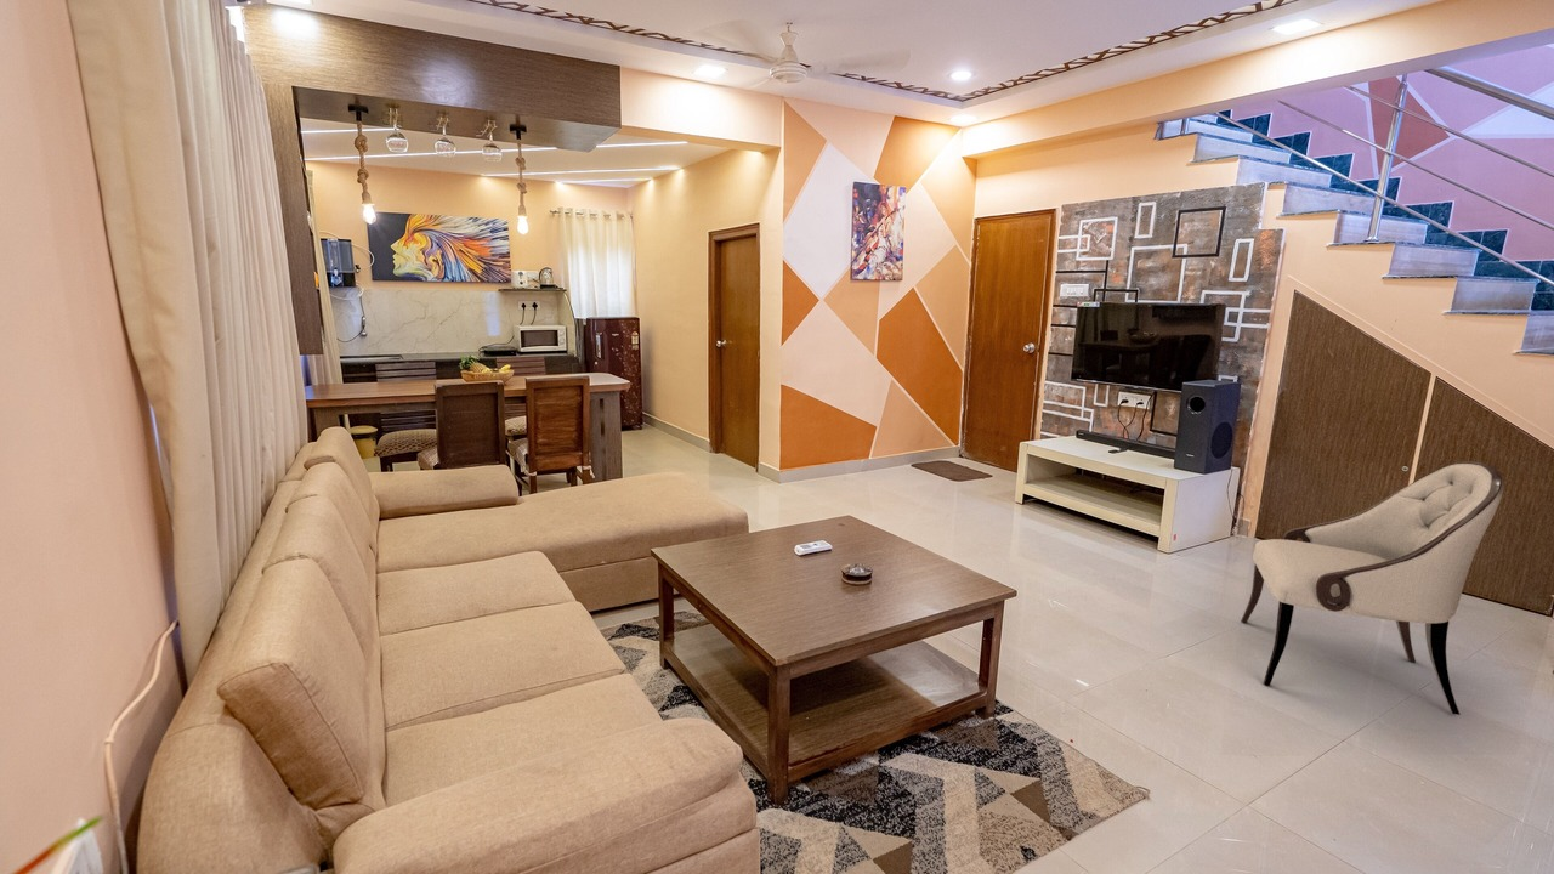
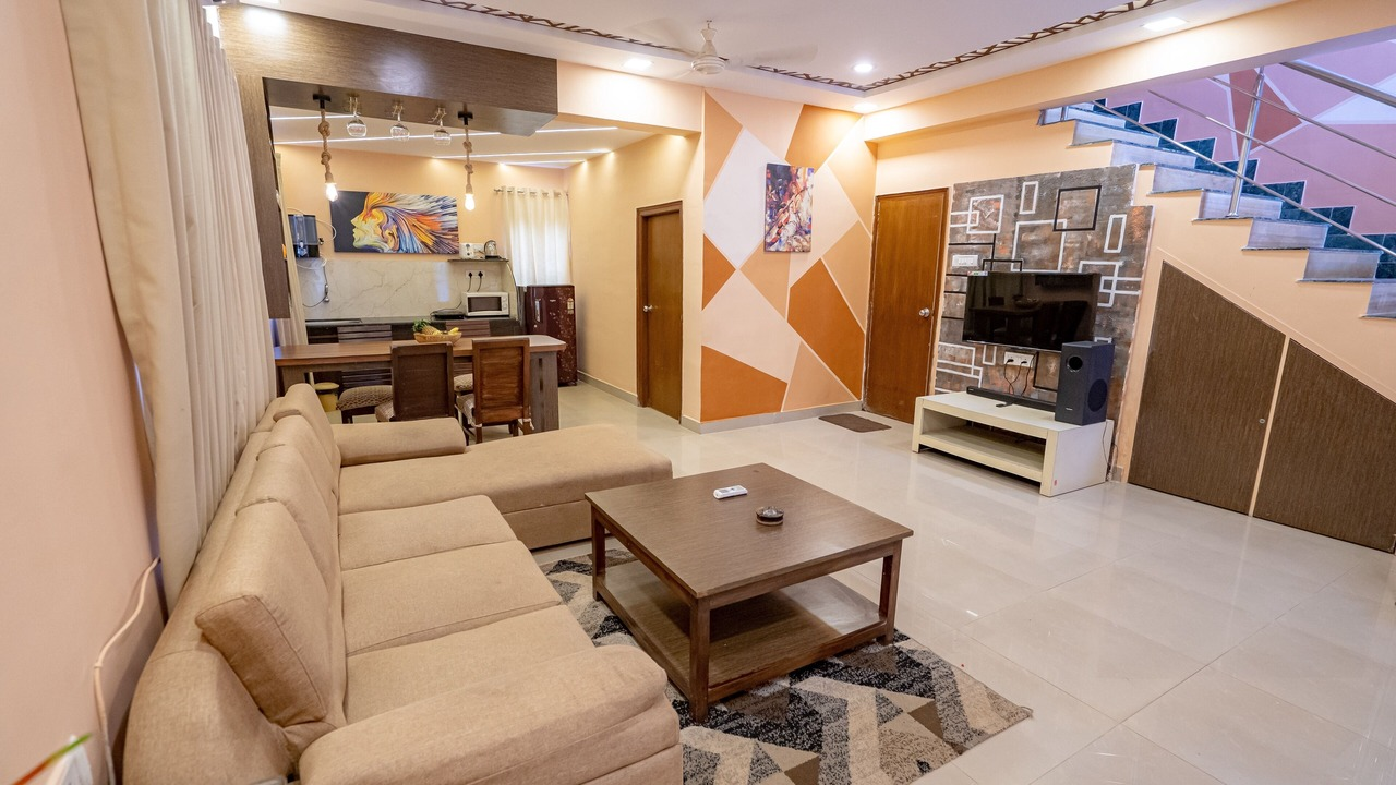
- armchair (1362, 564)
